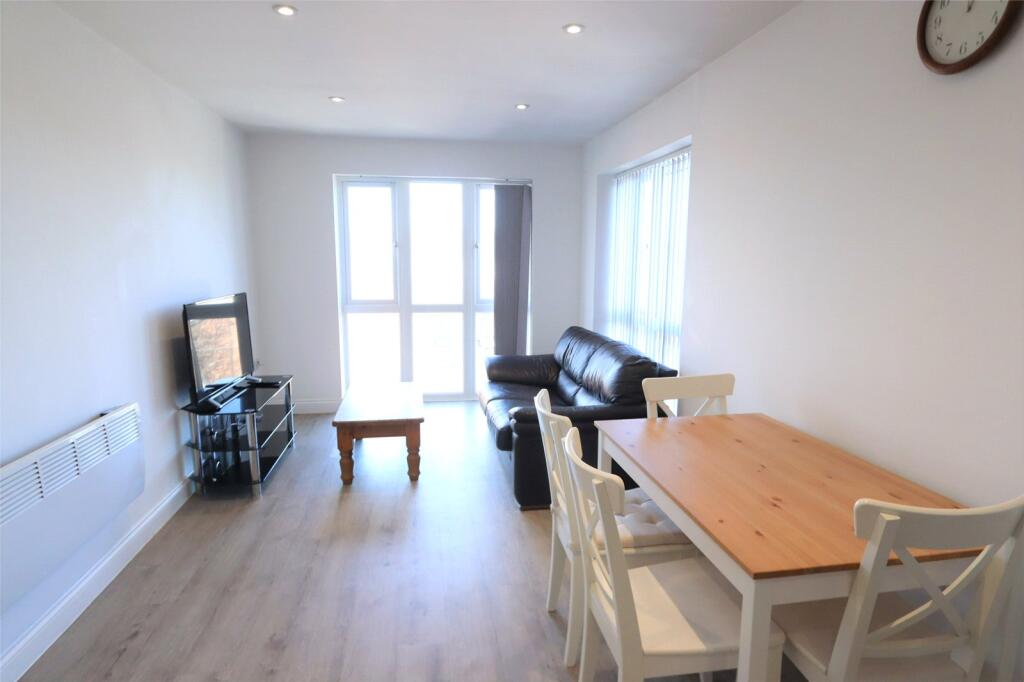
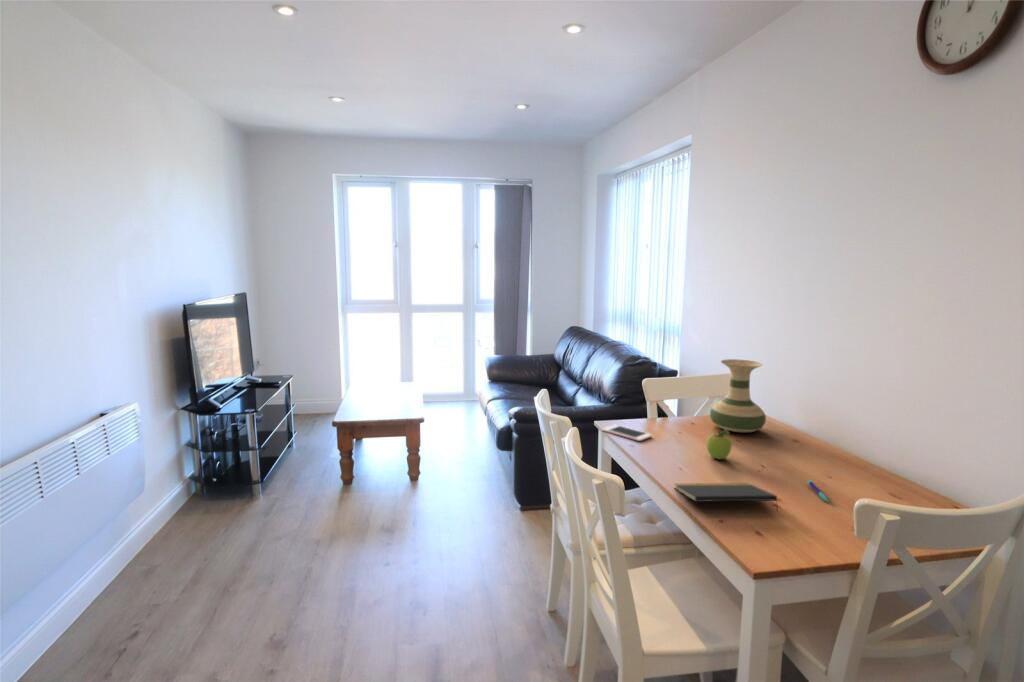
+ fruit (720, 444)
+ vase (738, 395)
+ pen (817, 490)
+ notepad (723, 491)
+ cell phone (626, 432)
